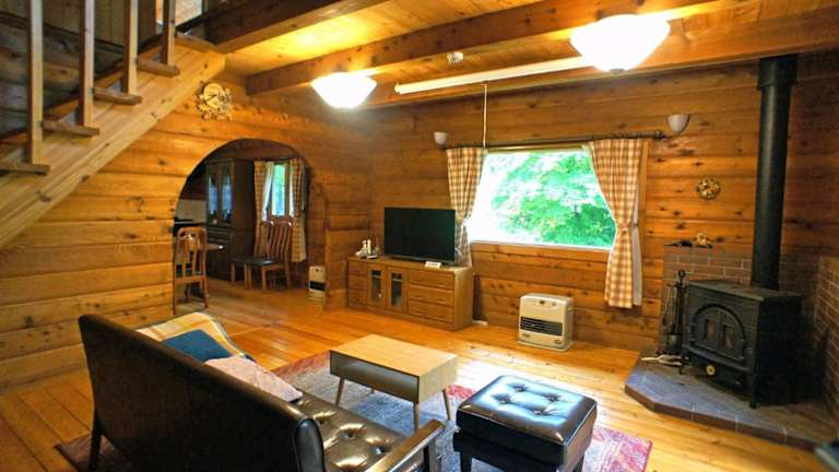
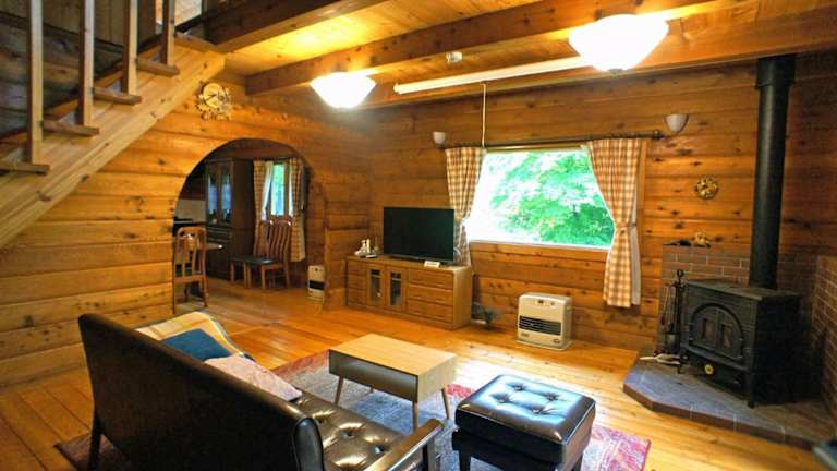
+ decorative plant (486, 316)
